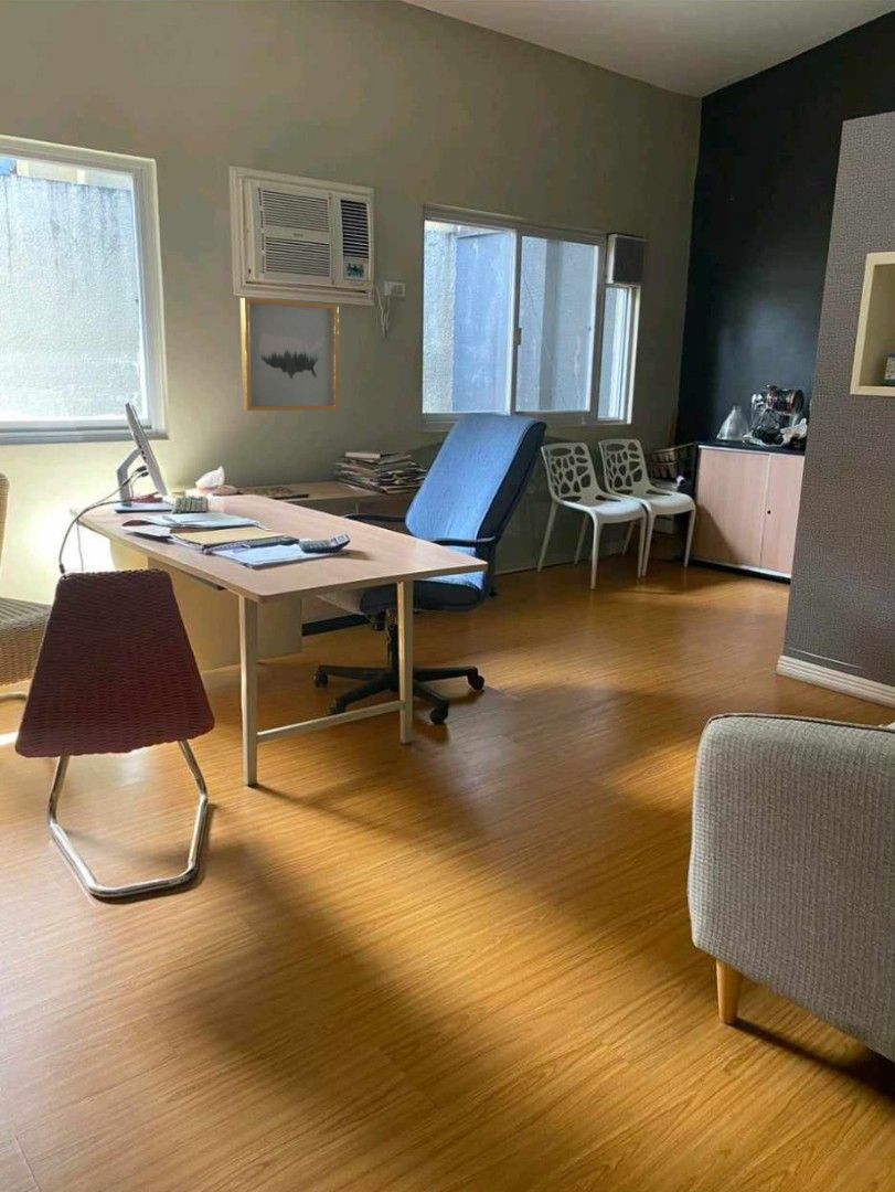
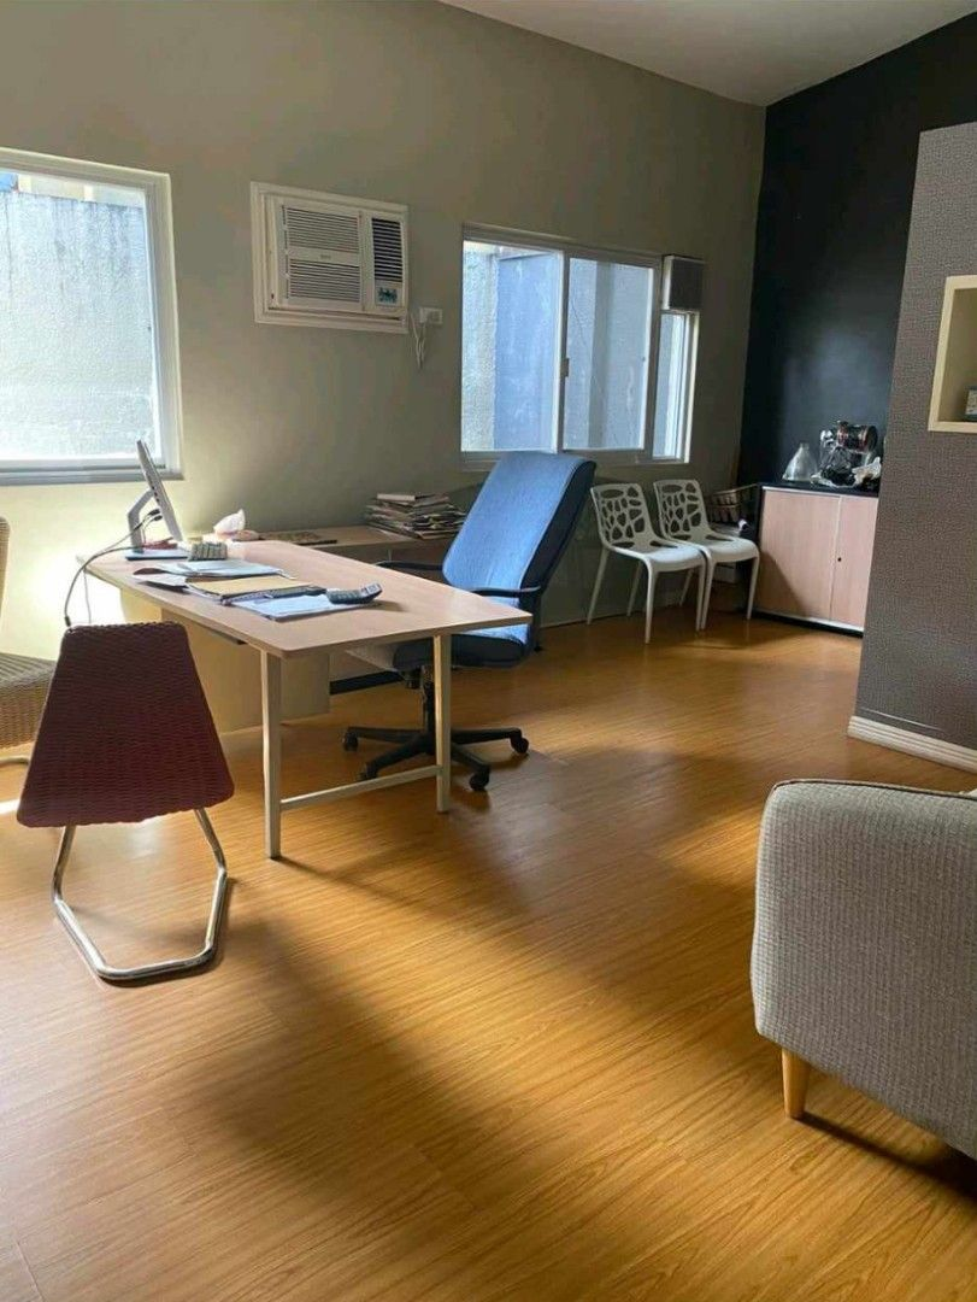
- wall art (291, 356)
